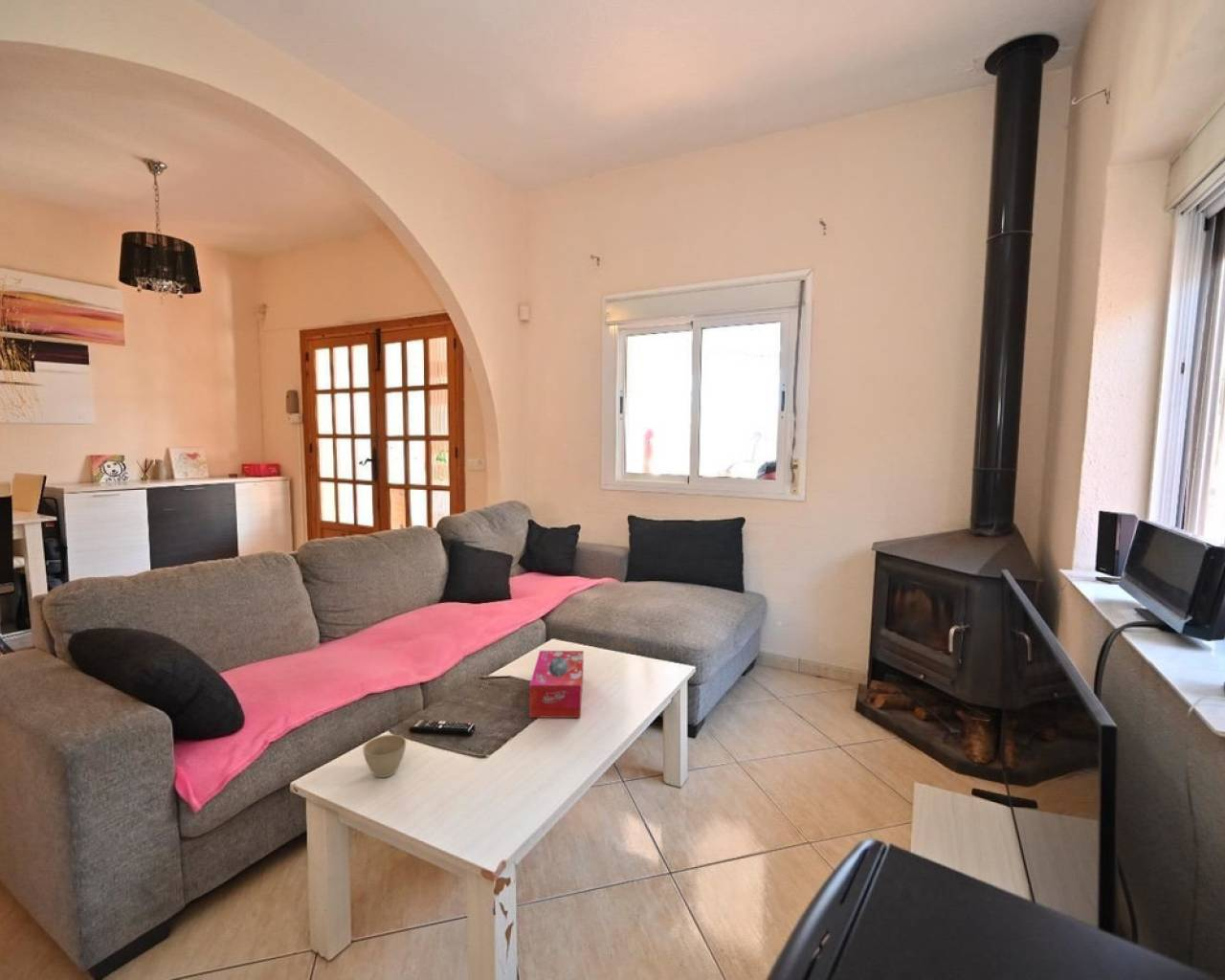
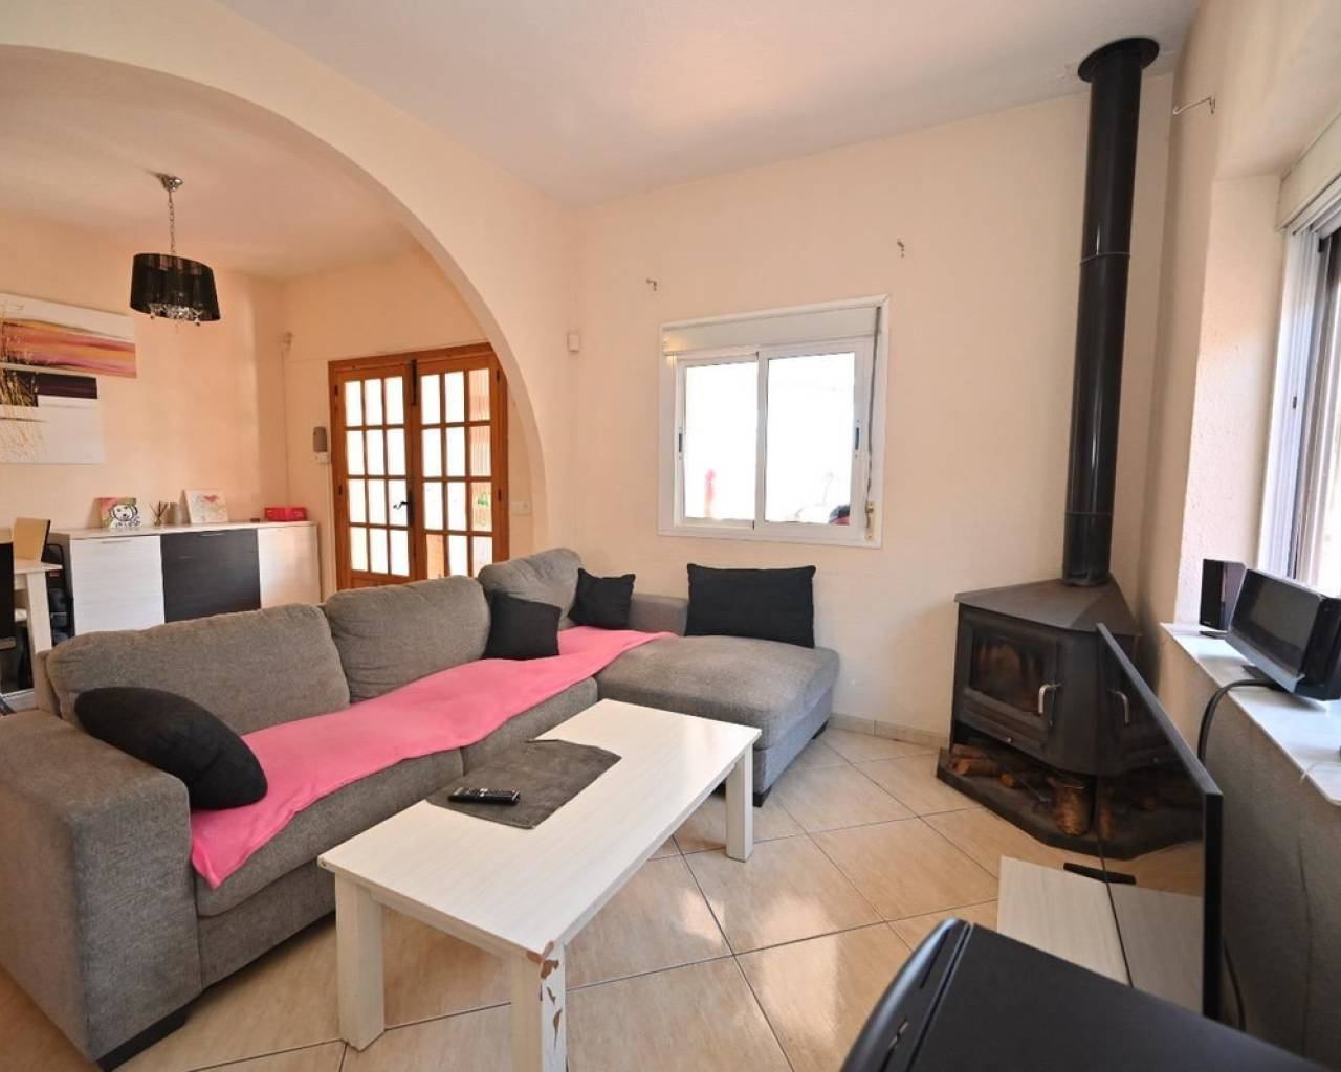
- flower pot (385, 758)
- tissue box (558, 681)
